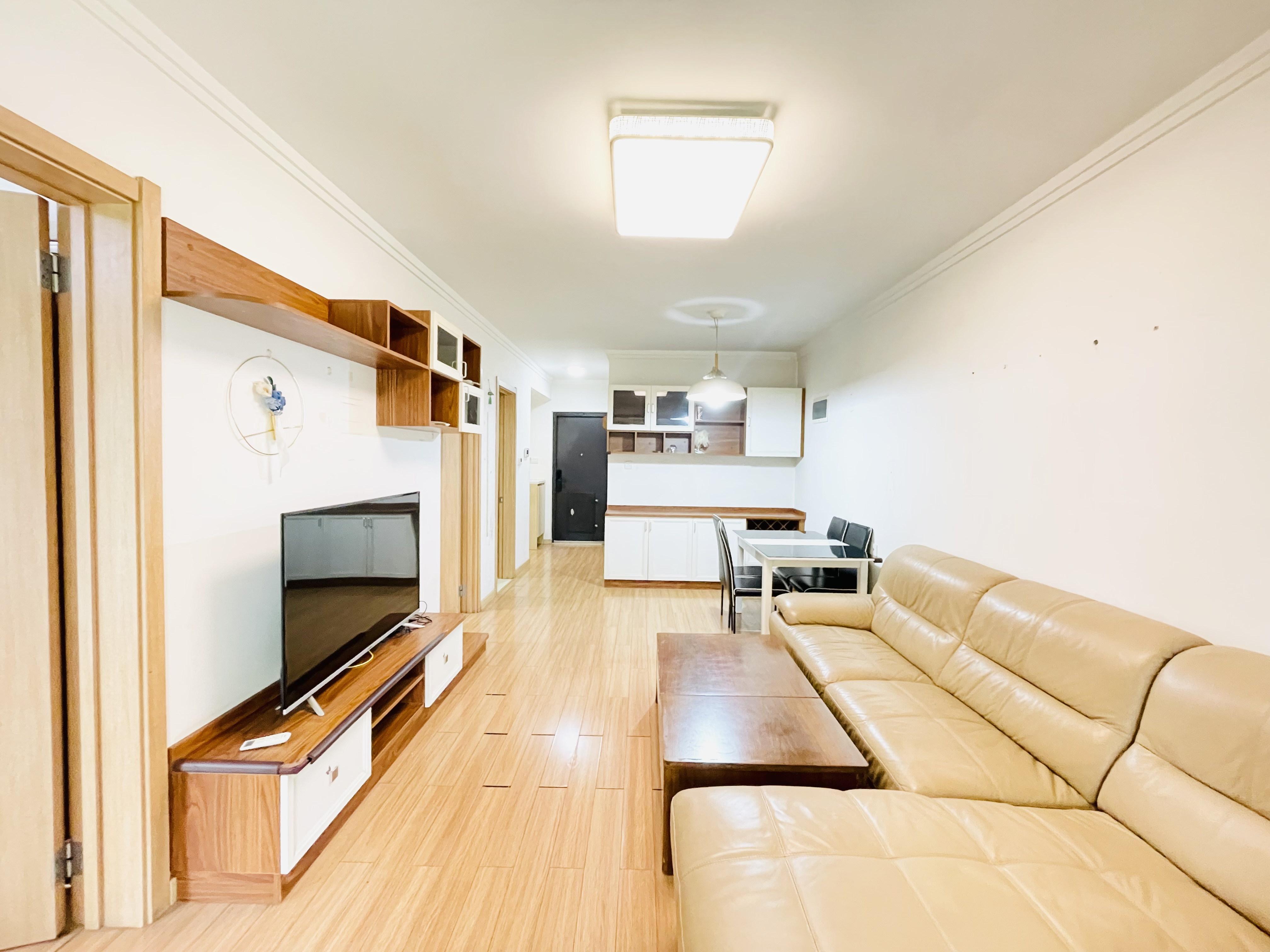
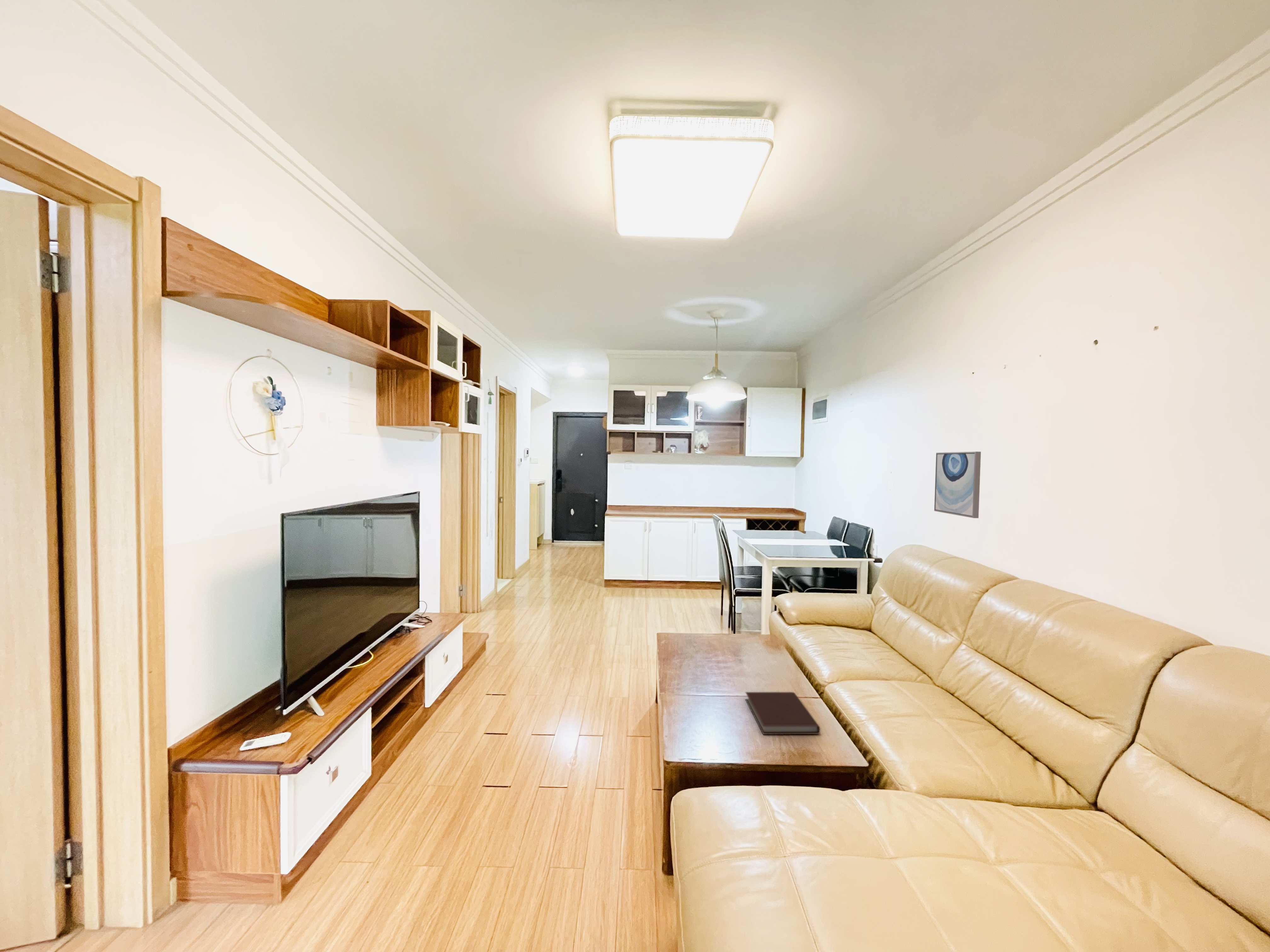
+ notebook (780, 711)
+ wall art (956, 483)
